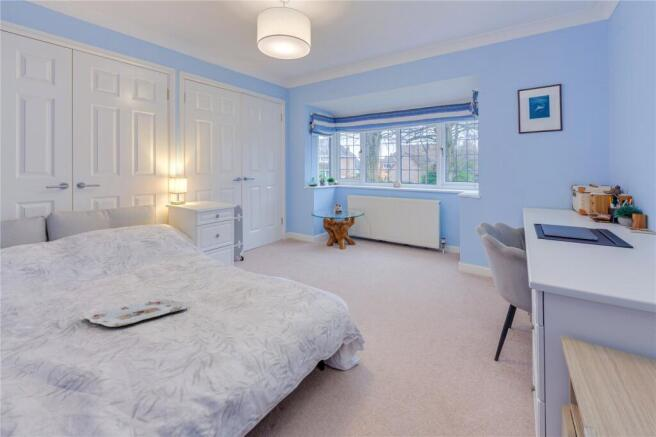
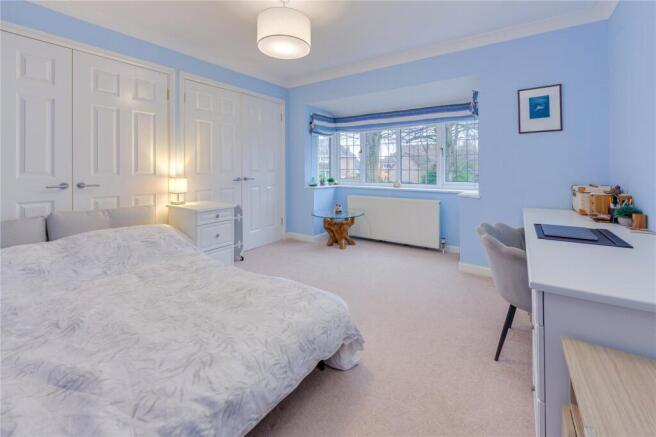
- serving tray (139, 311)
